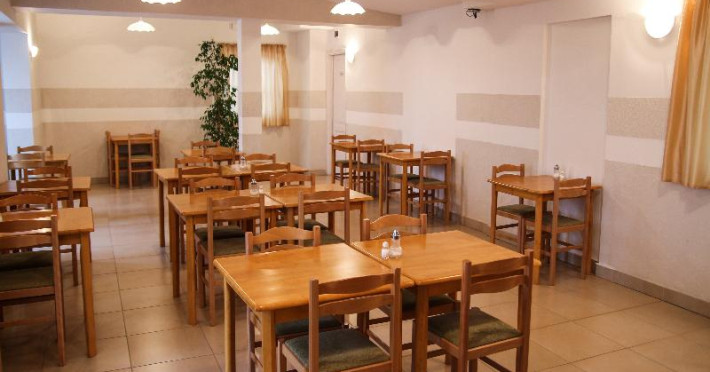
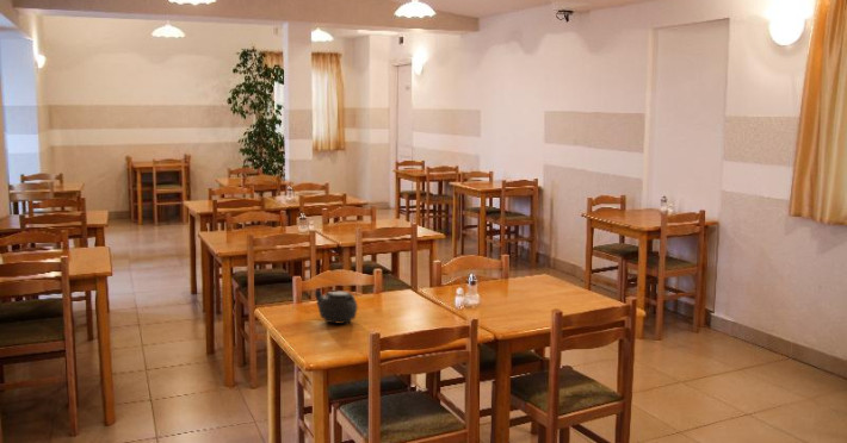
+ teapot (334, 306)
